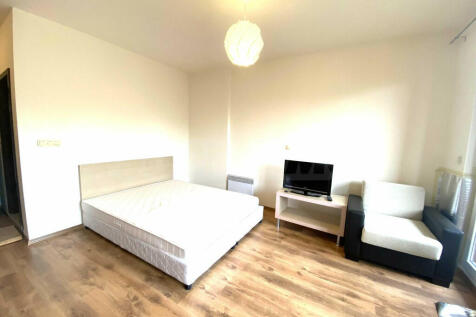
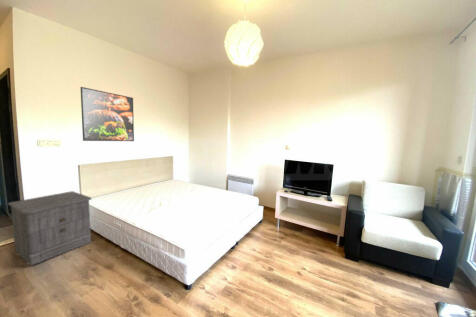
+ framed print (110, 117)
+ nightstand (54, 224)
